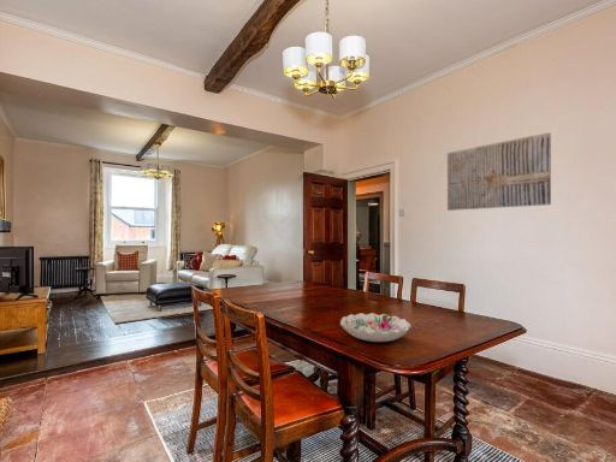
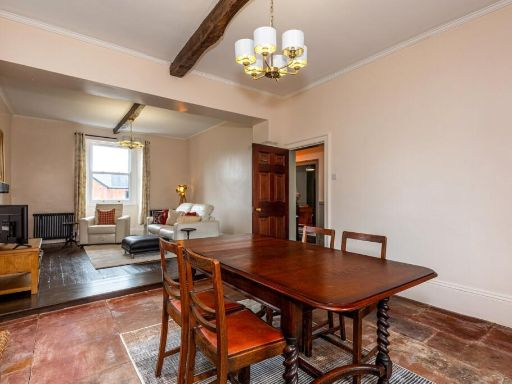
- wall art (493, 176)
- decorative bowl (374, 328)
